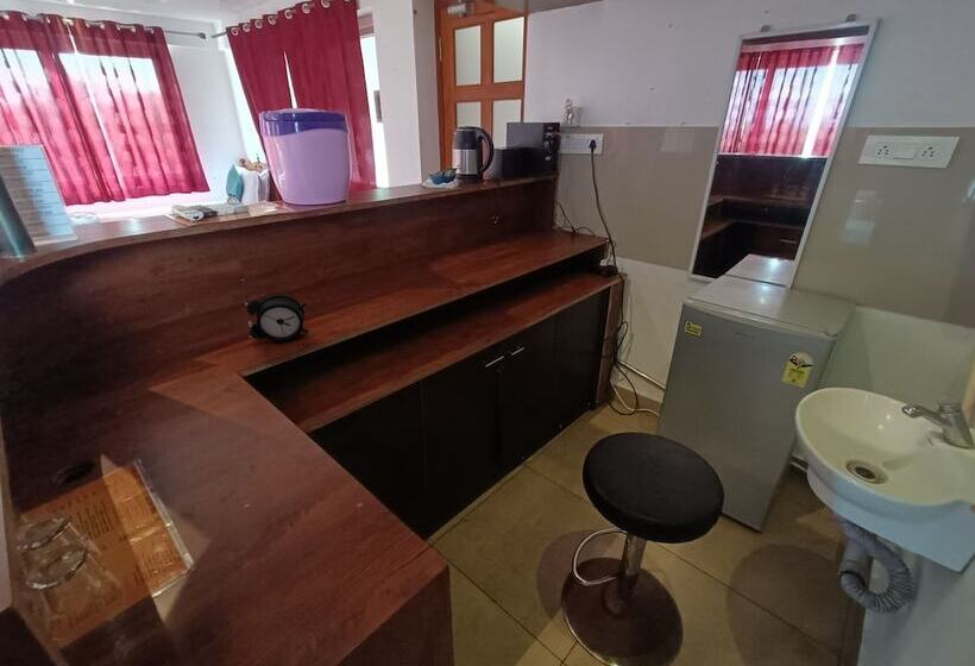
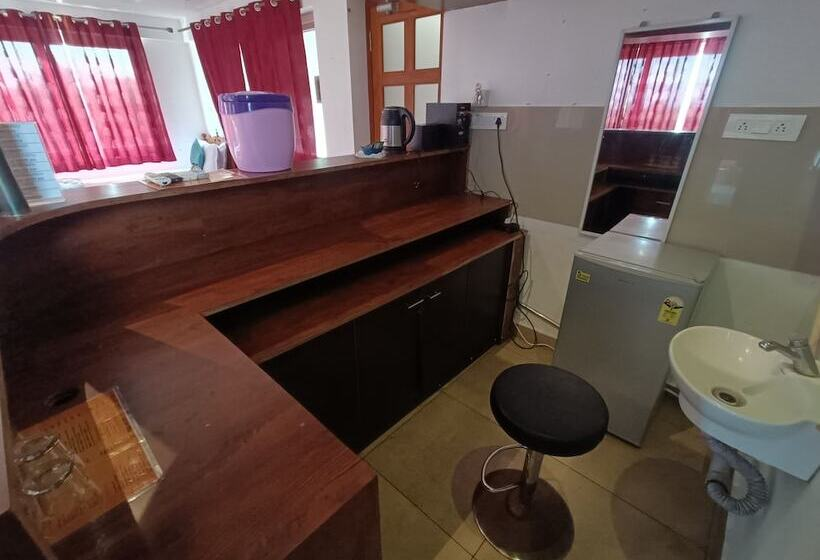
- alarm clock (277, 318)
